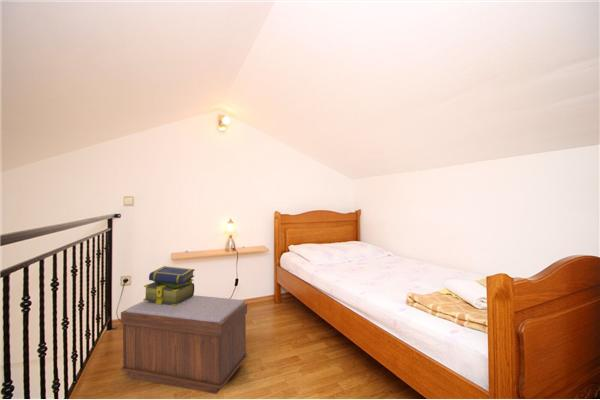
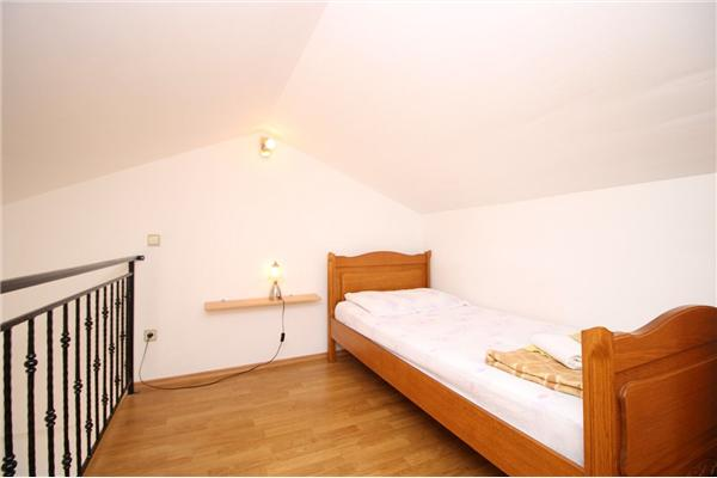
- stack of books (171, 283)
- bench (187, 336)
